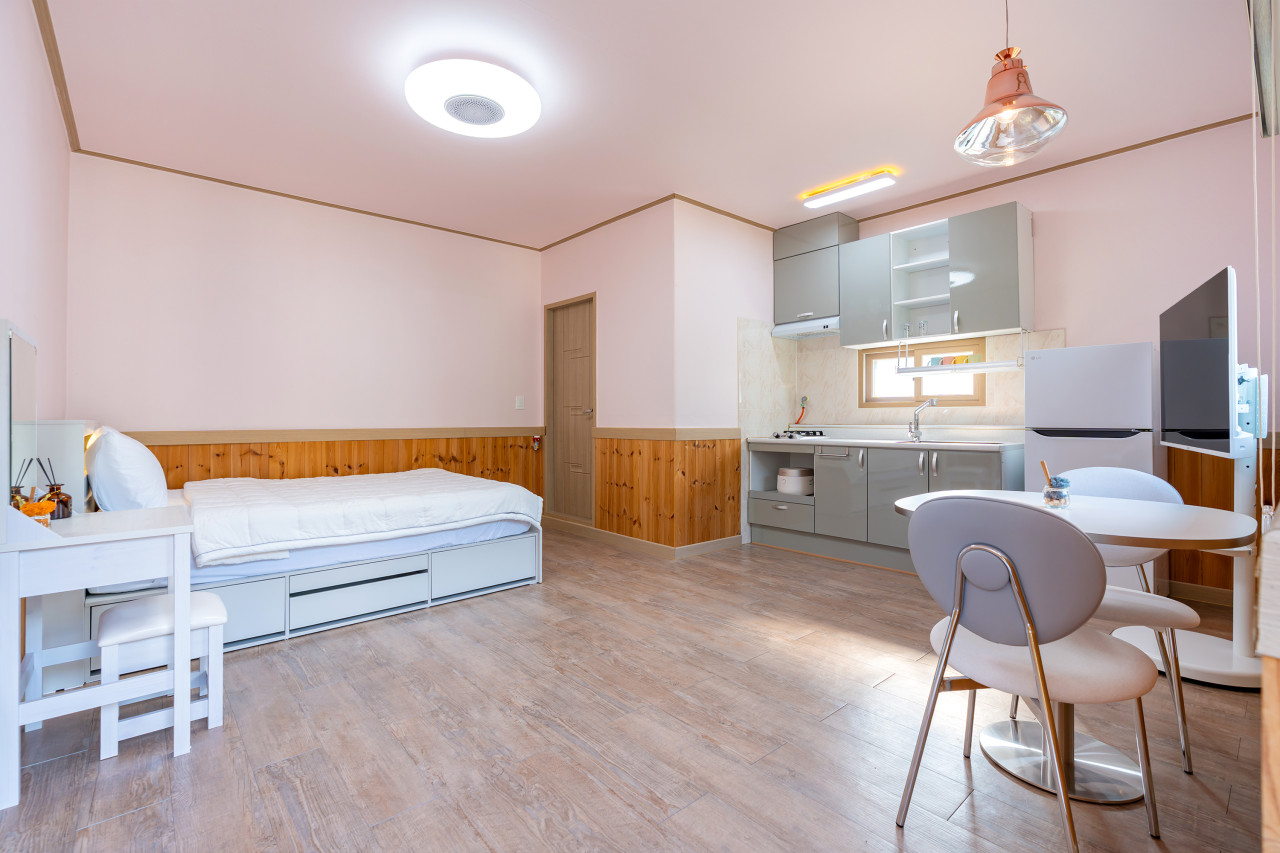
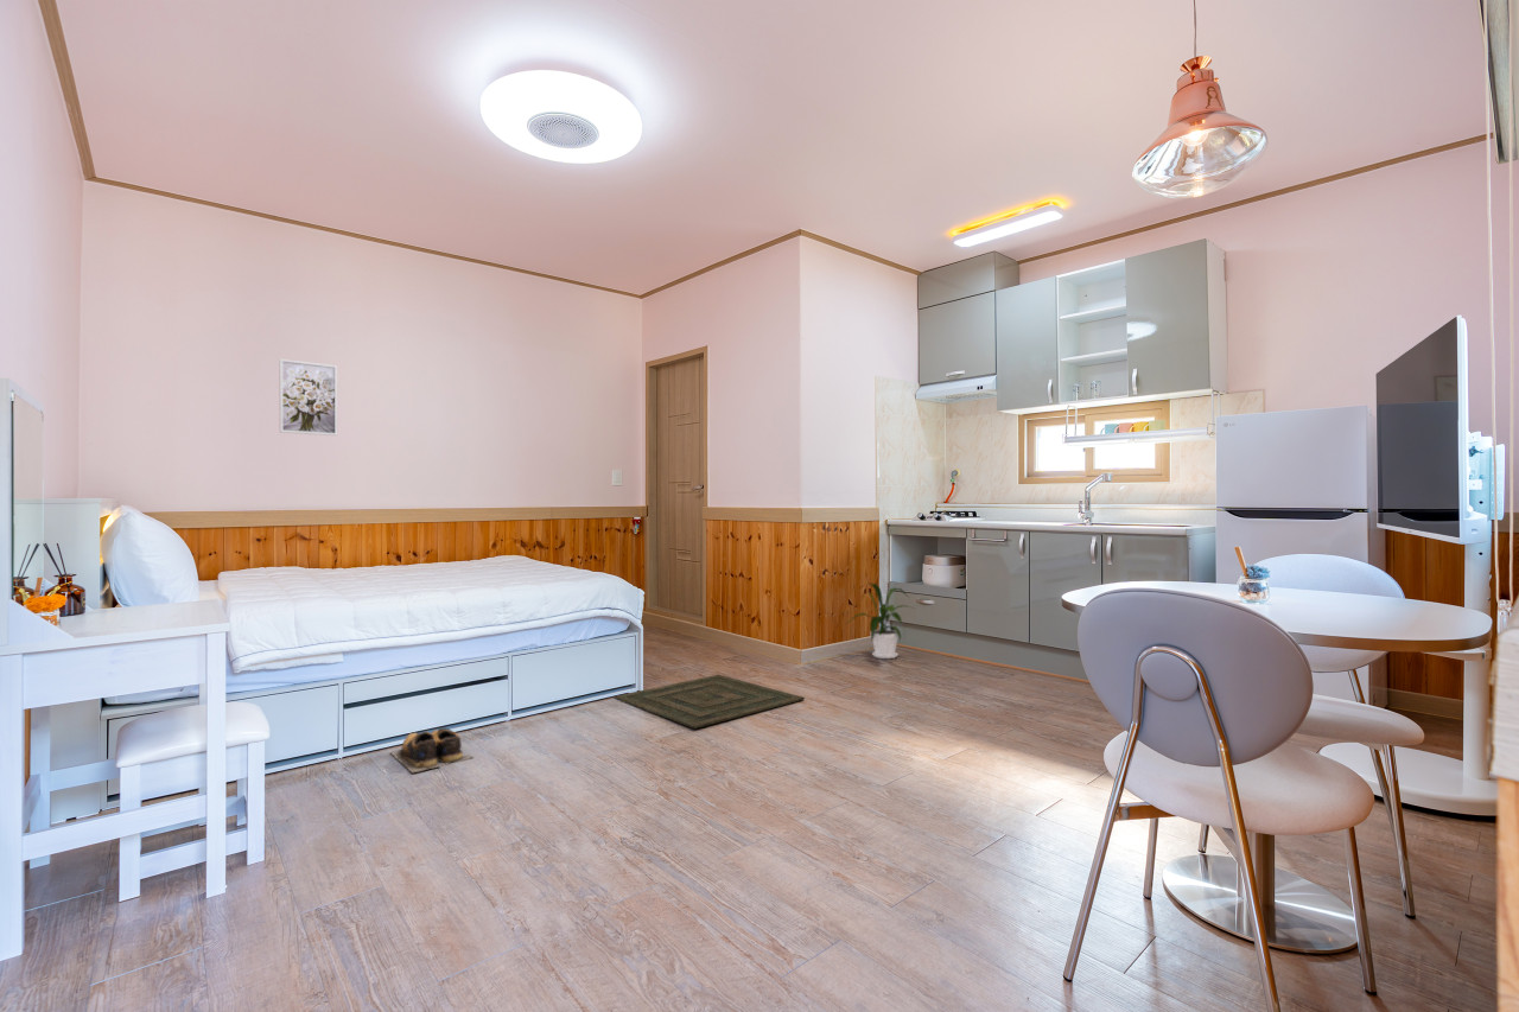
+ bath mat (707, 698)
+ house plant (884, 618)
+ shoes (431, 742)
+ wall art (309, 397)
